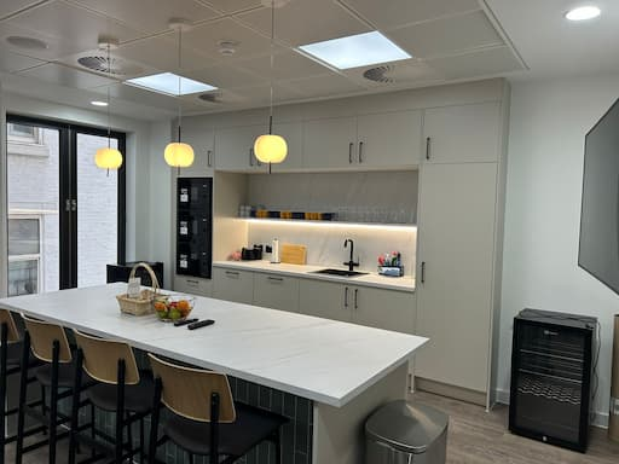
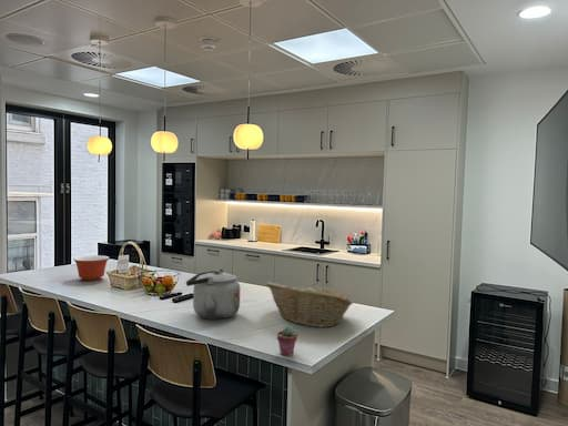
+ kettle (213, 293)
+ mixing bowl (91, 267)
+ potted succulent (286, 338)
+ fruit basket (308, 300)
